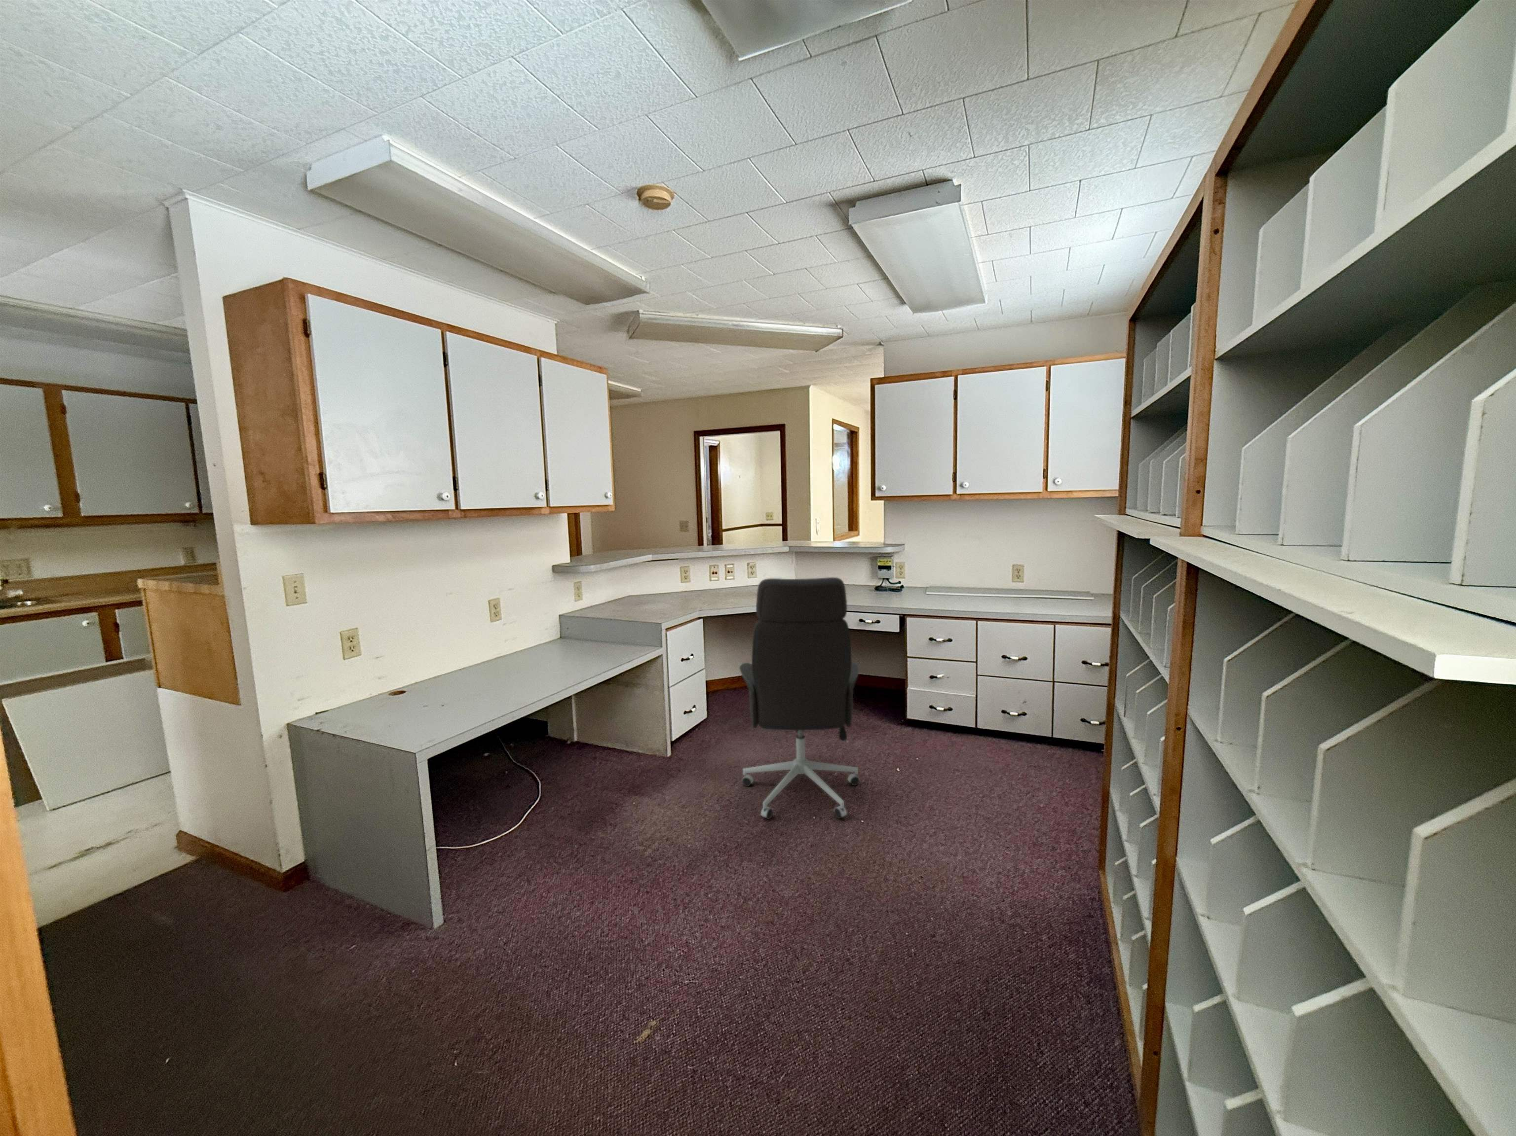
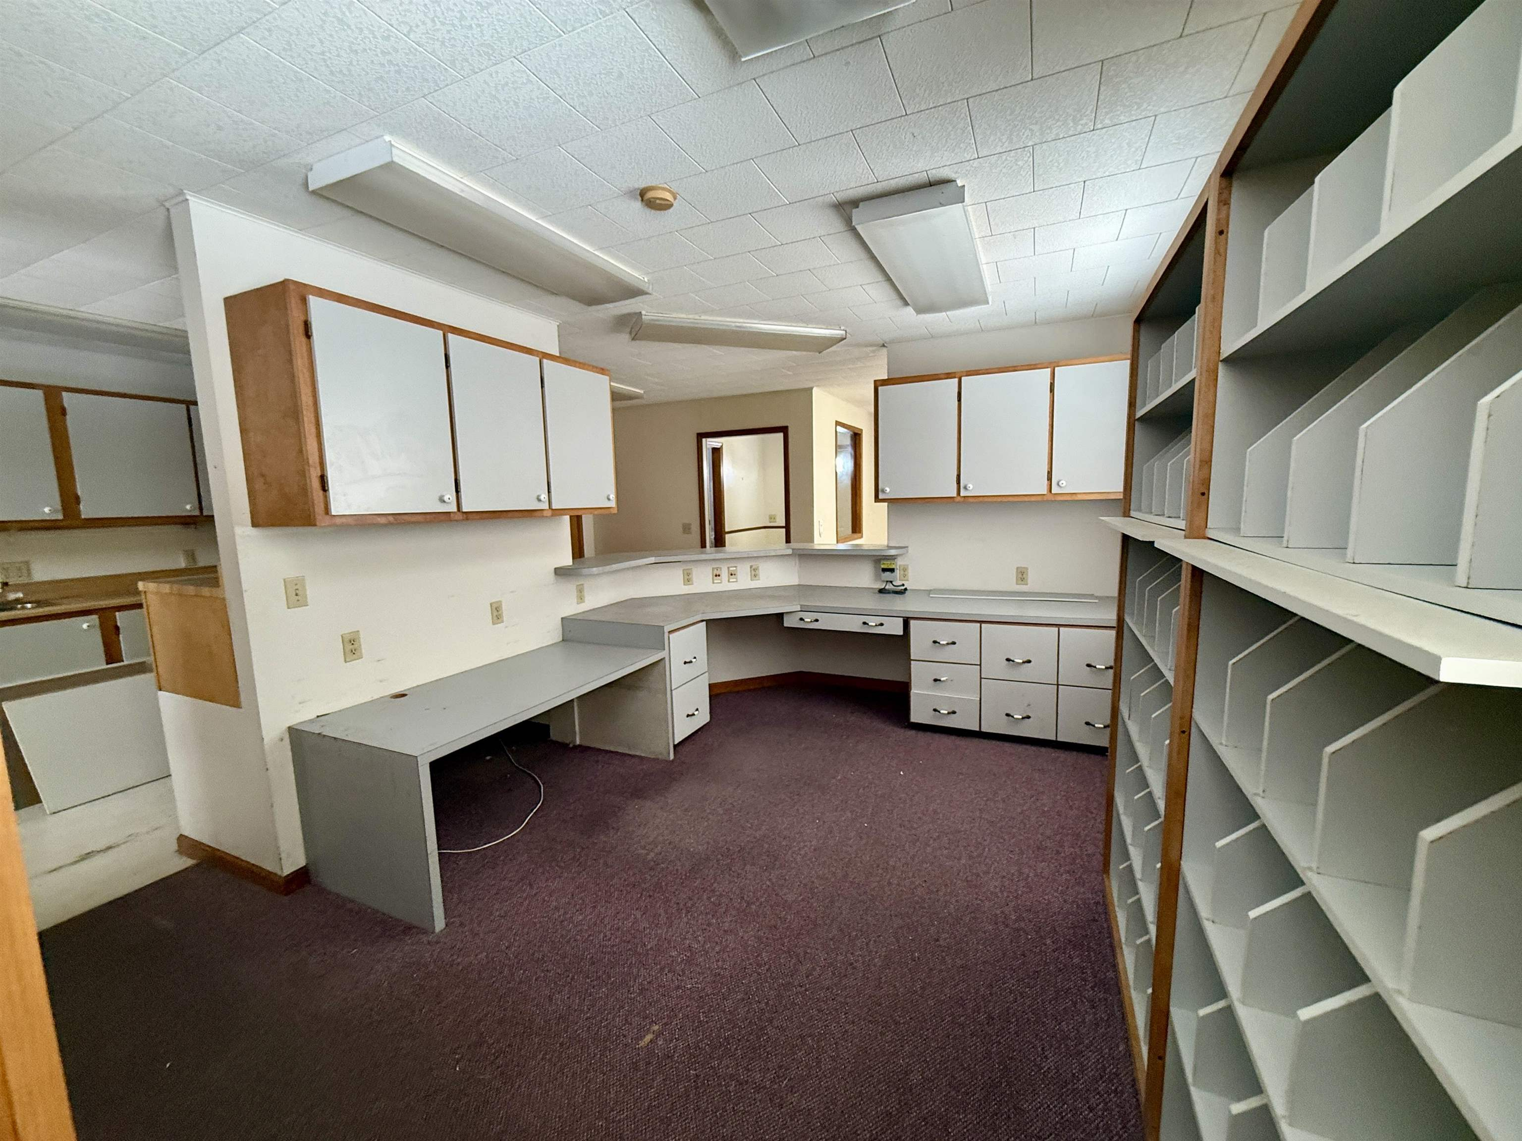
- office chair (800, 685)
